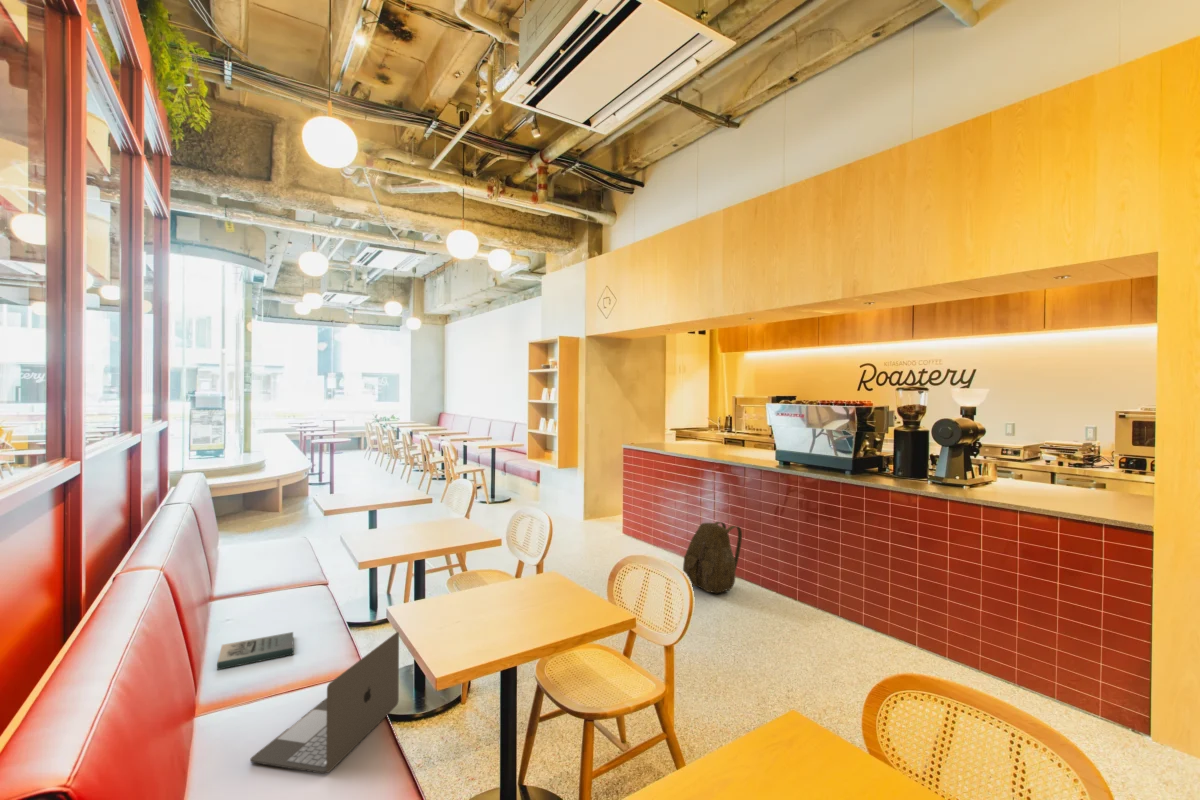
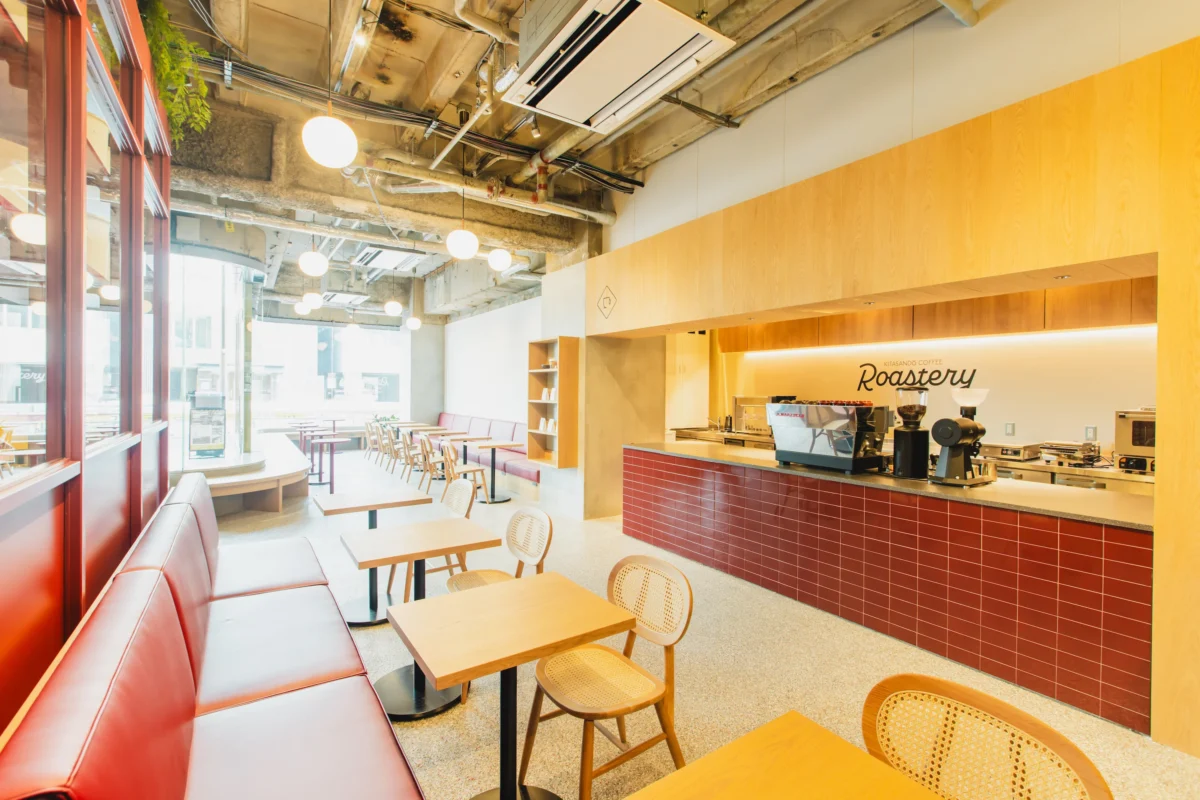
- backpack (714, 555)
- book (257, 650)
- laptop (330, 691)
